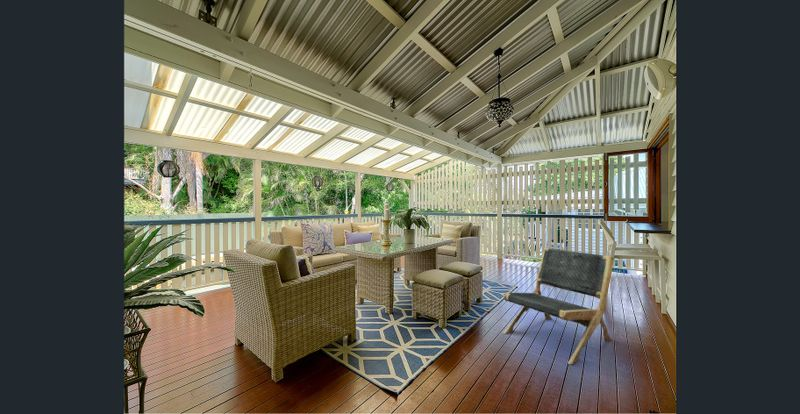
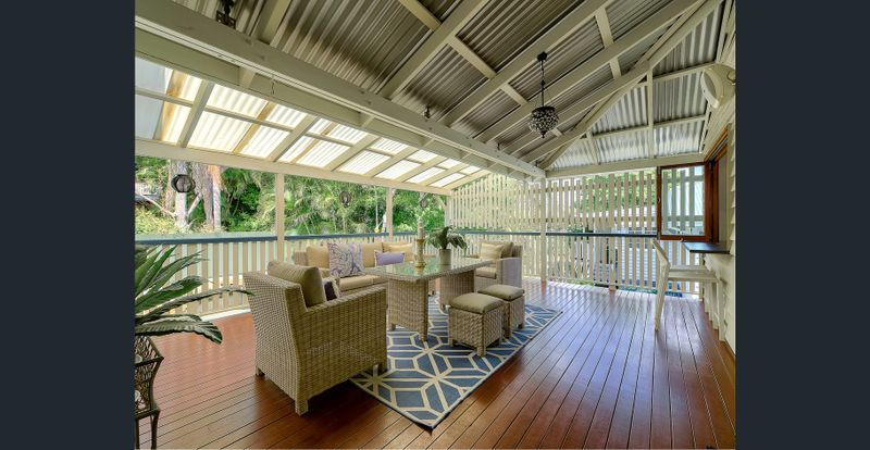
- lounge chair (556, 299)
